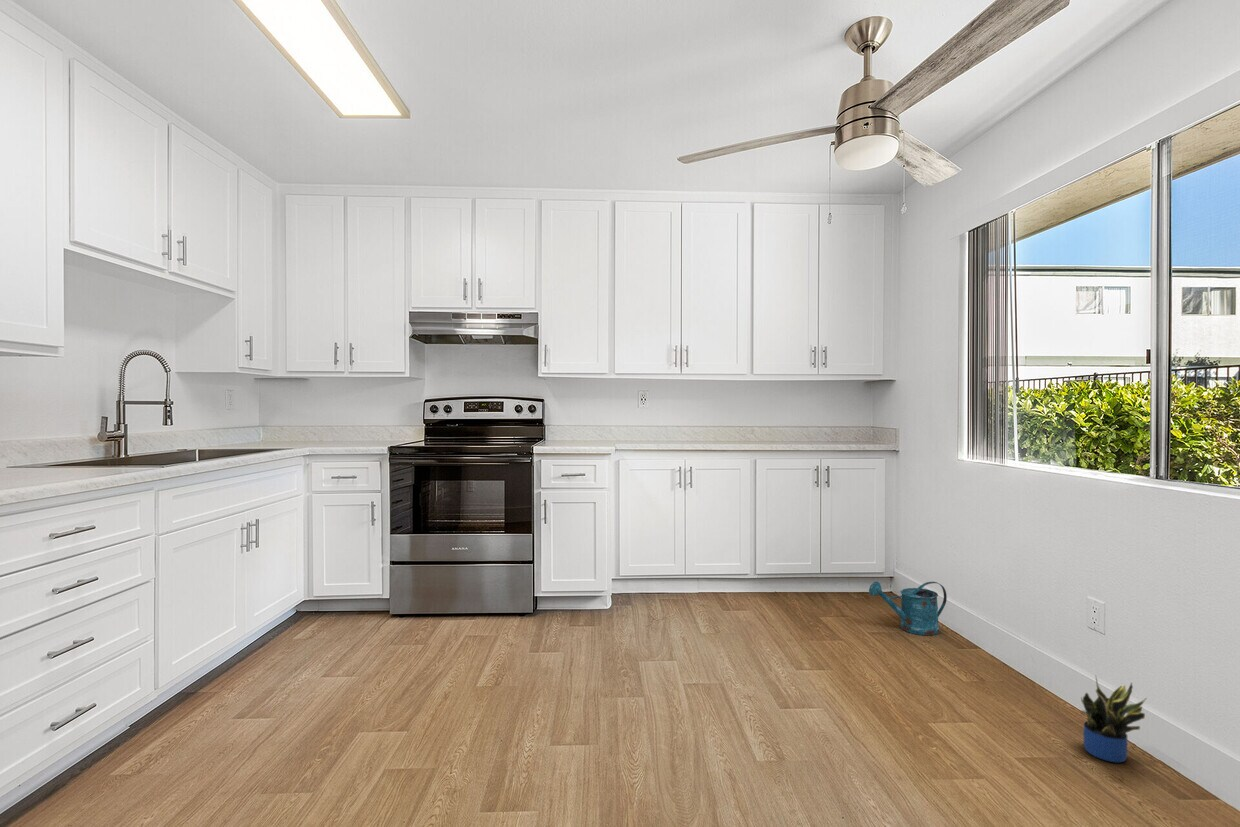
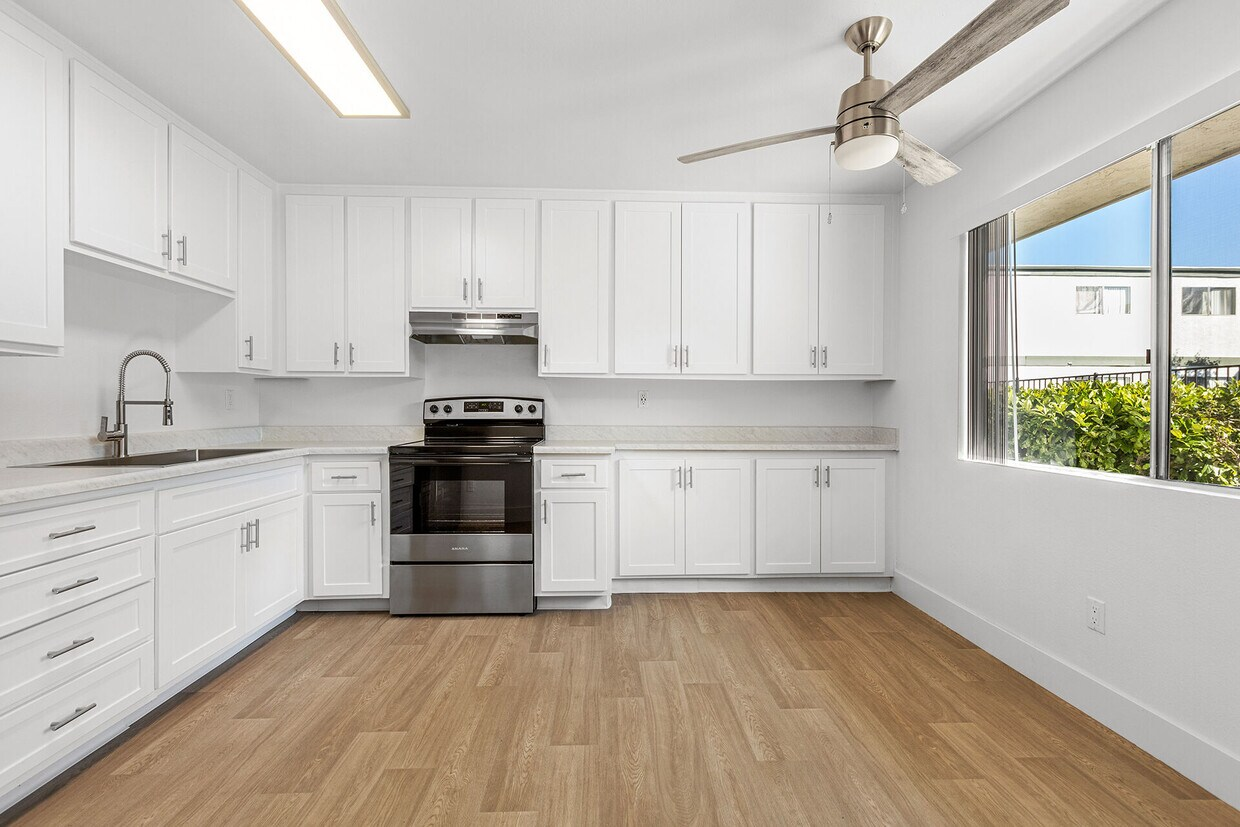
- watering can (908, 605)
- potted plant (1117, 714)
